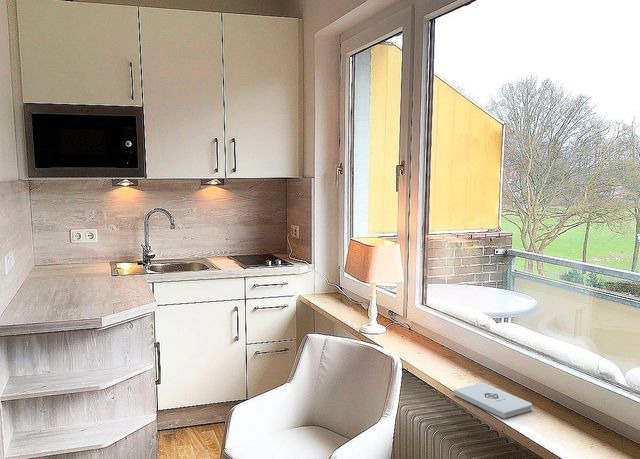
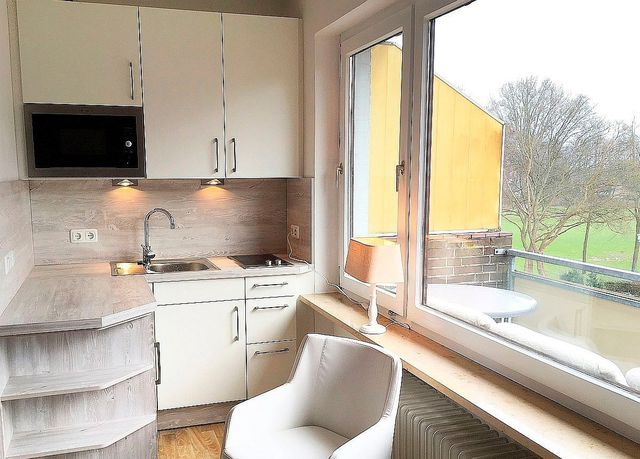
- notepad (492, 399)
